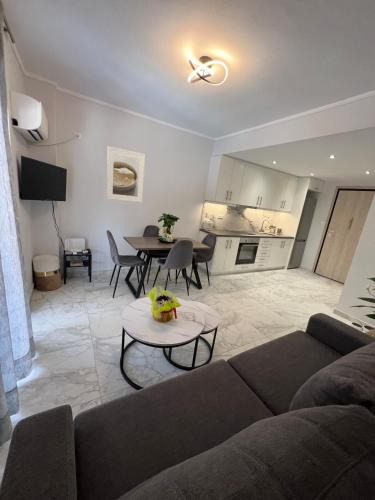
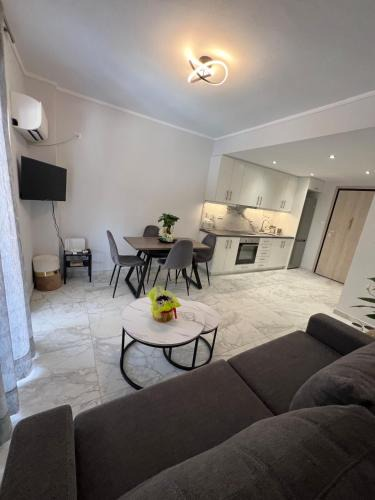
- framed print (126, 176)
